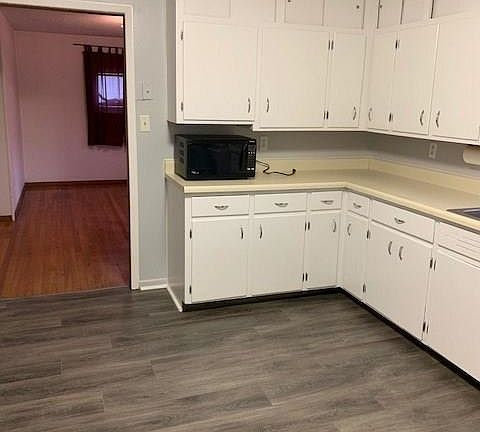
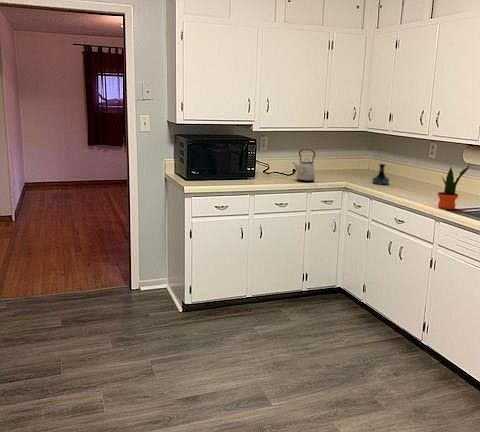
+ kettle (303, 164)
+ potted plant (453, 185)
+ tequila bottle (381, 173)
